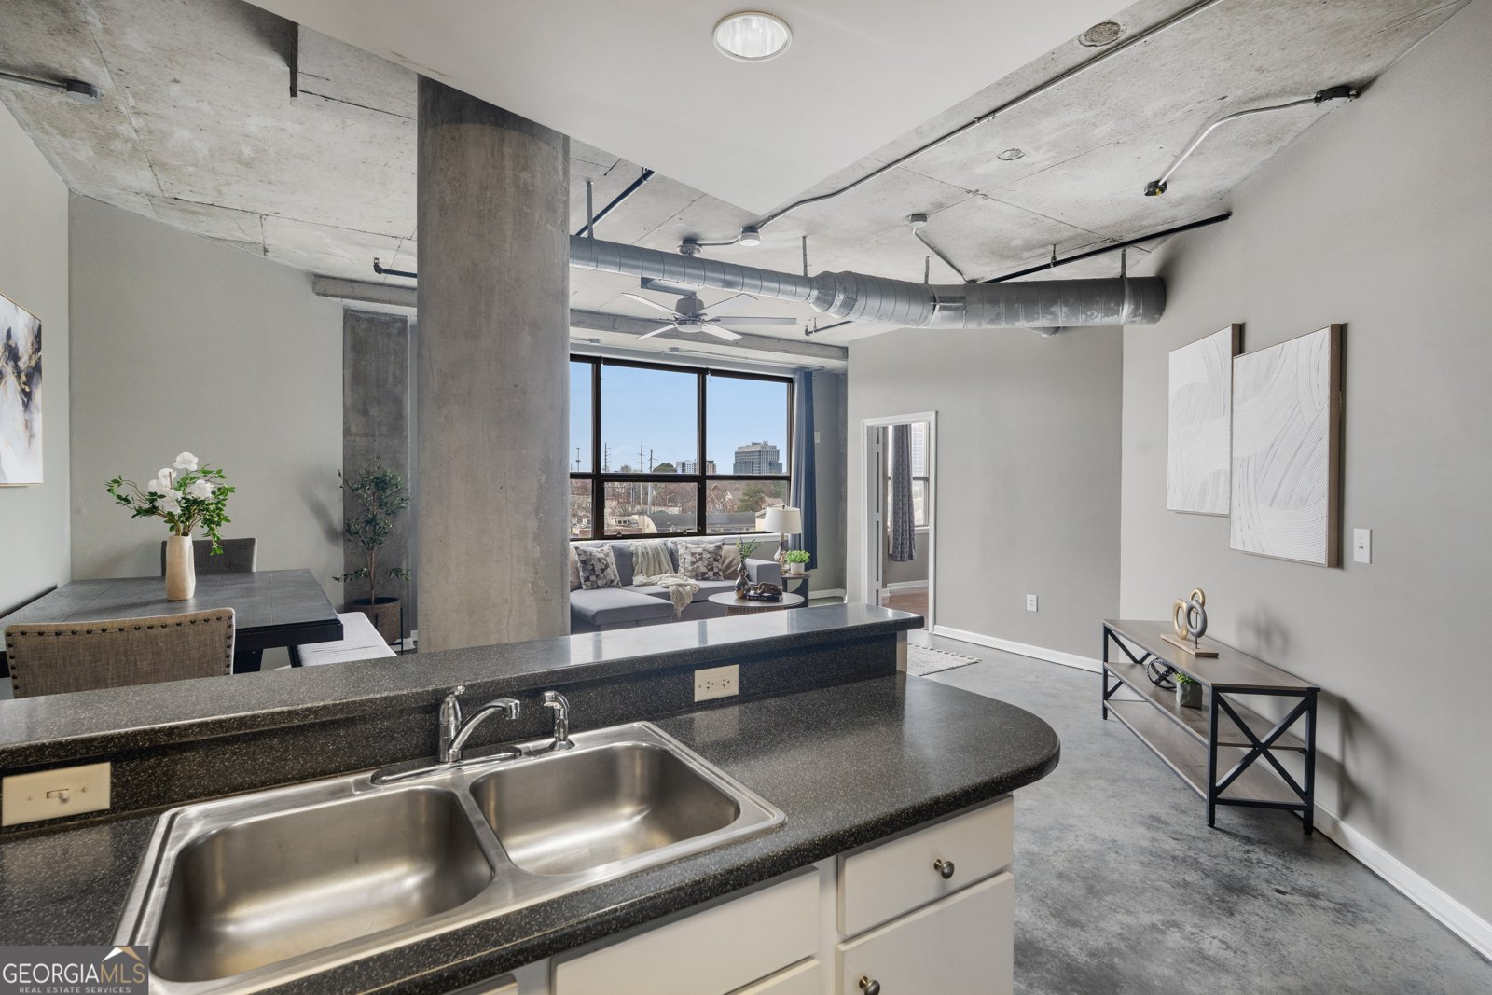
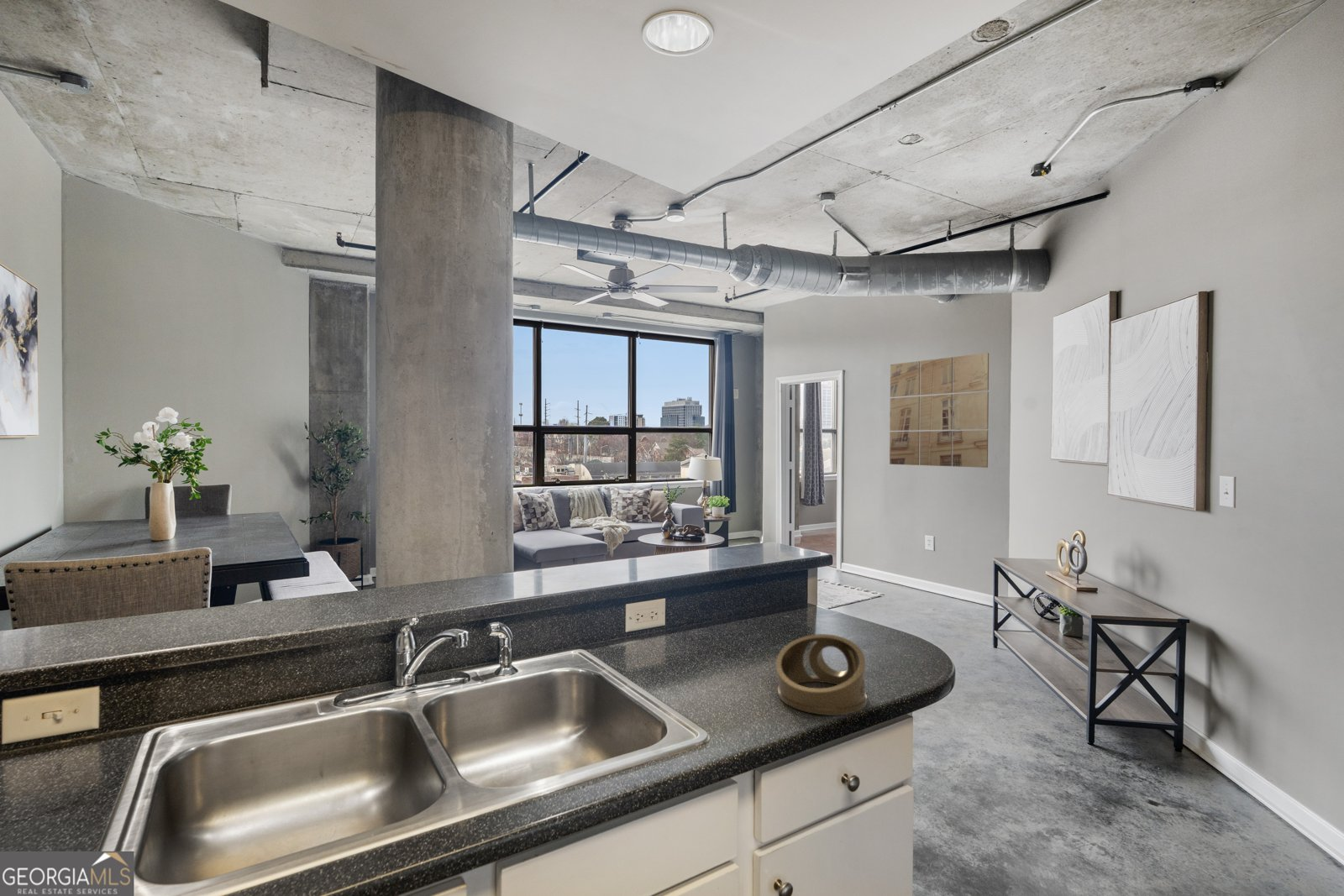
+ wall art (936, 412)
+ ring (822, 669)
